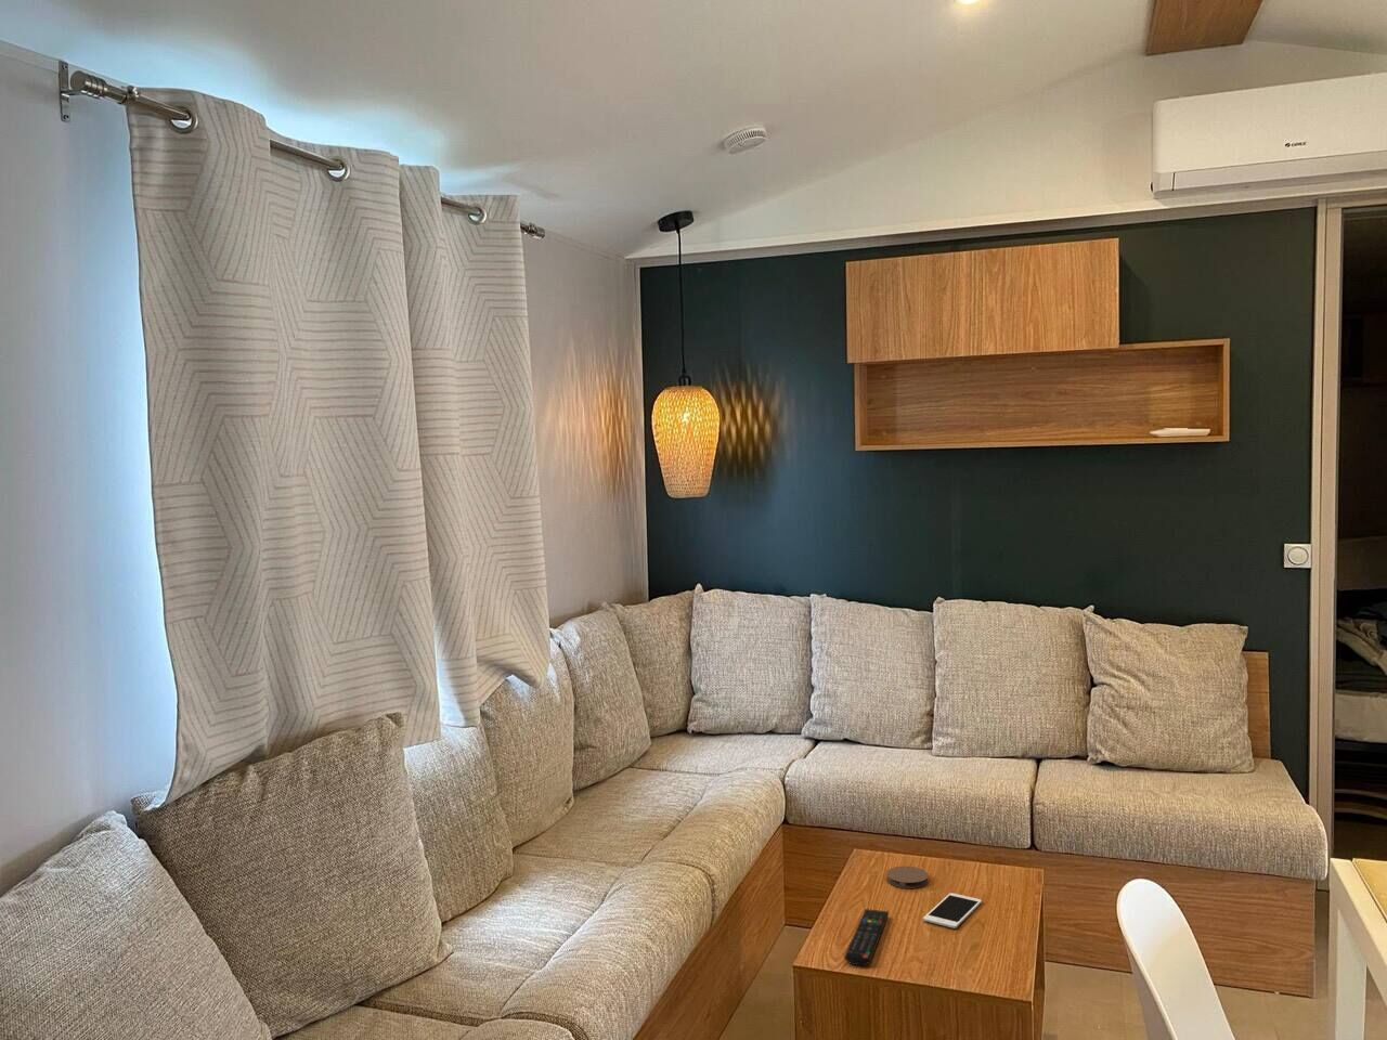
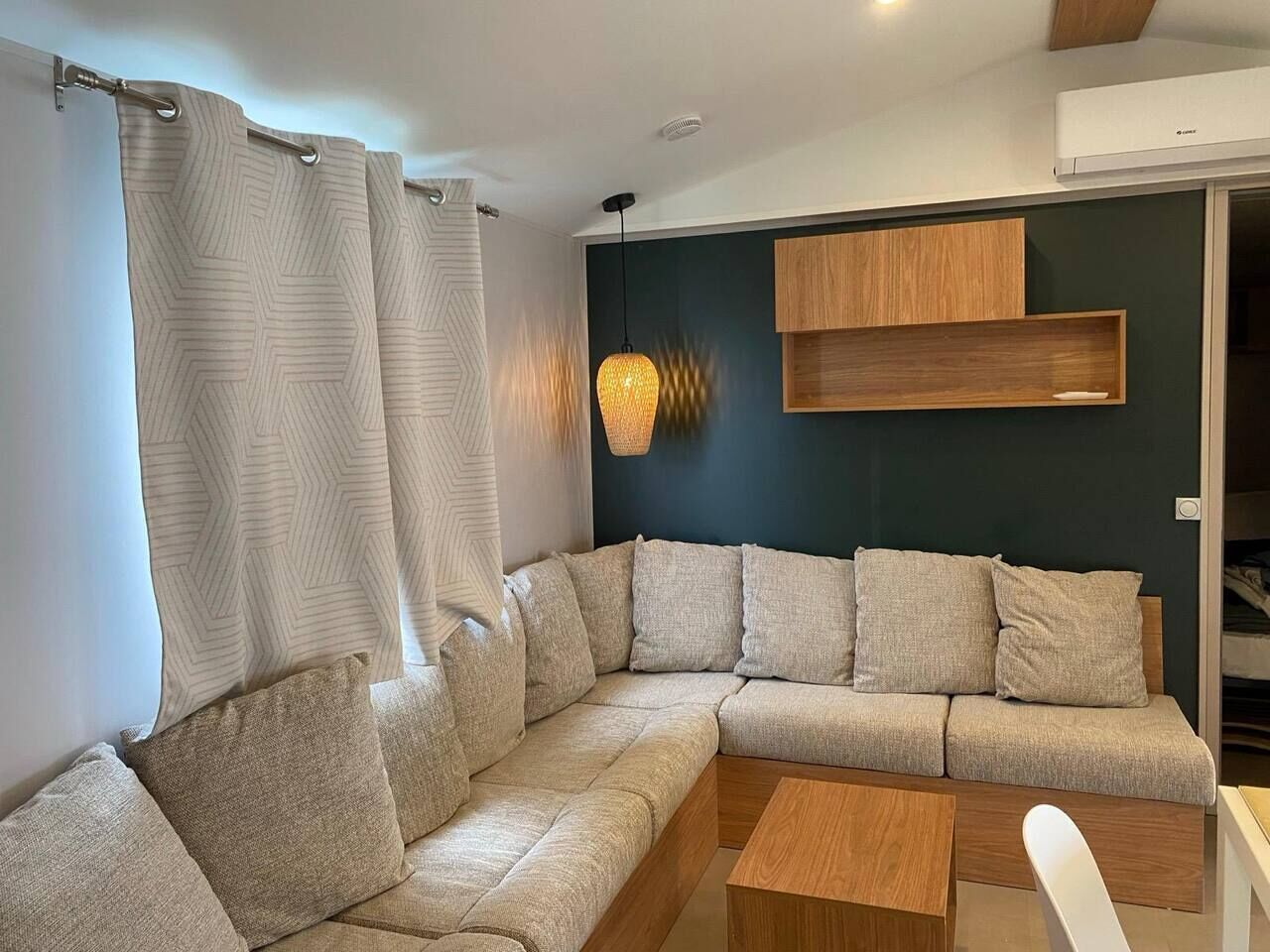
- coaster (906, 876)
- remote control (867, 936)
- cell phone (952, 910)
